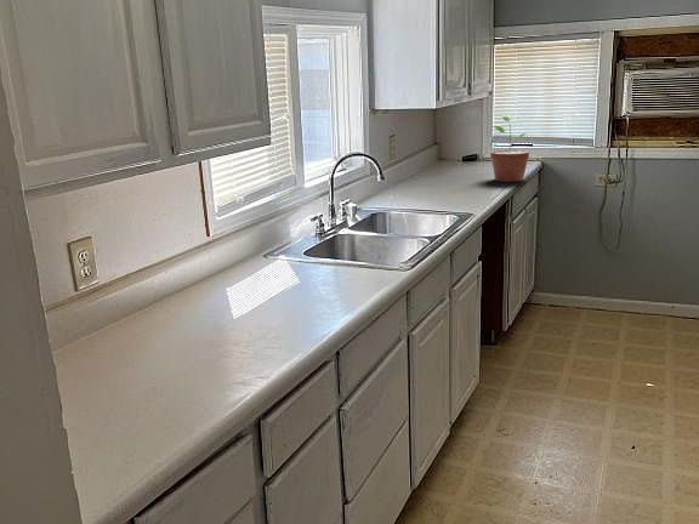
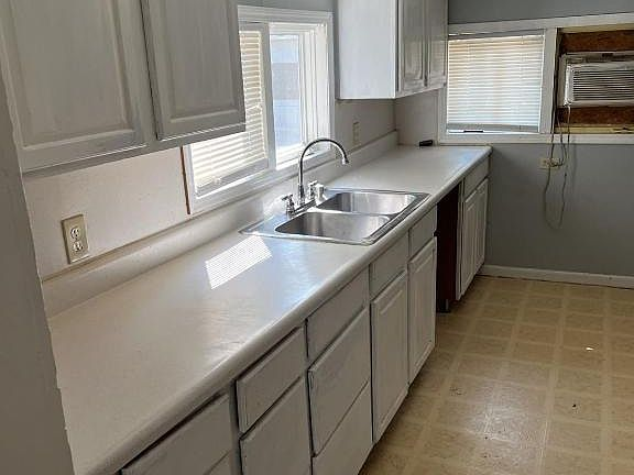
- potted plant (510, 150)
